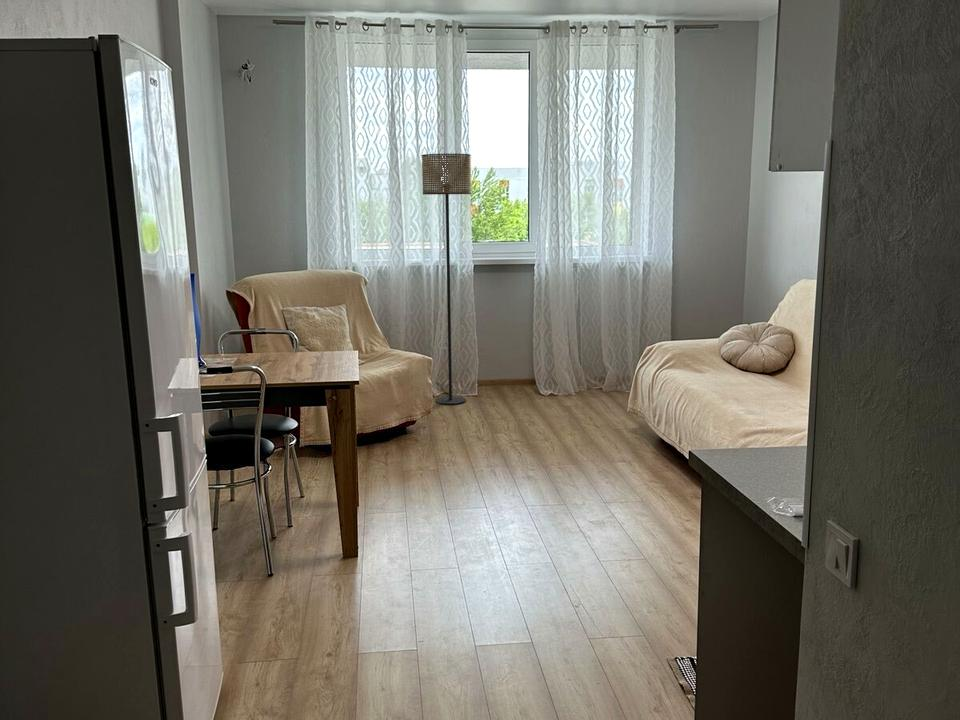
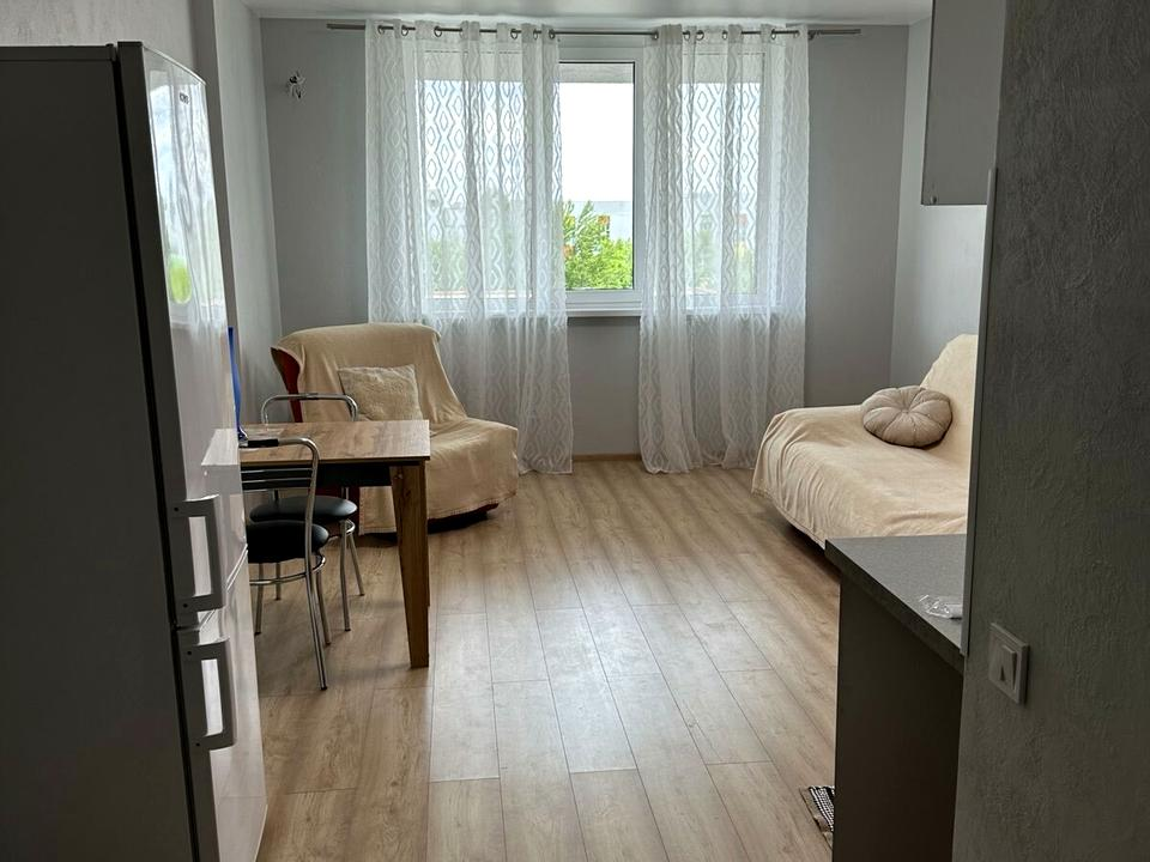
- floor lamp (448, 281)
